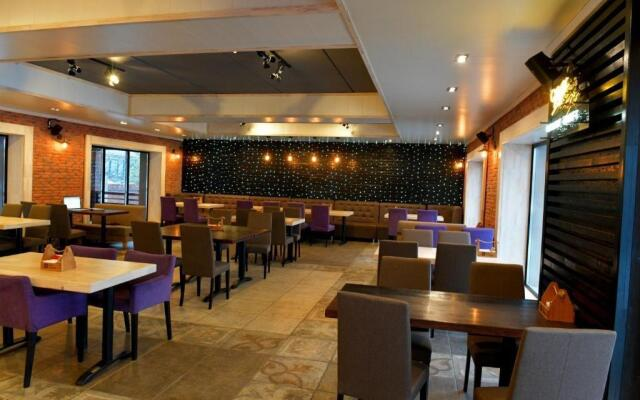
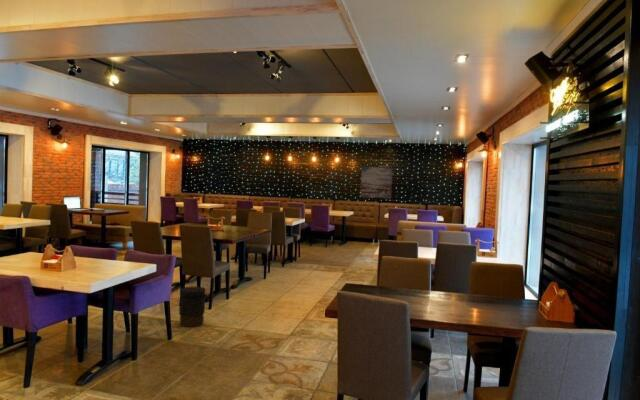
+ wall art (376, 182)
+ trash can (194, 307)
